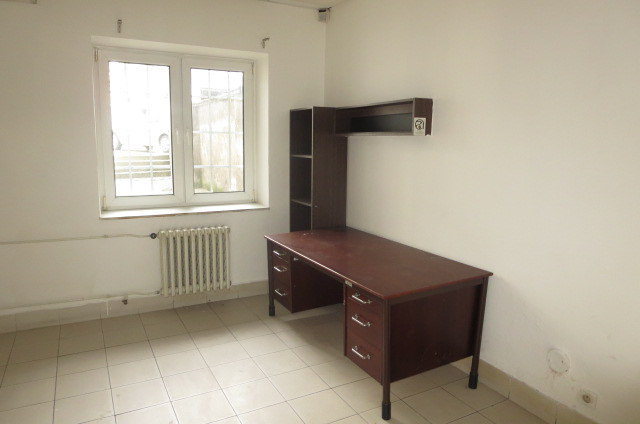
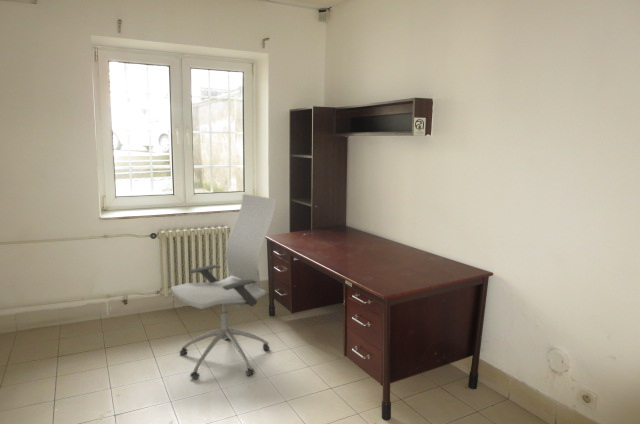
+ office chair (224, 280)
